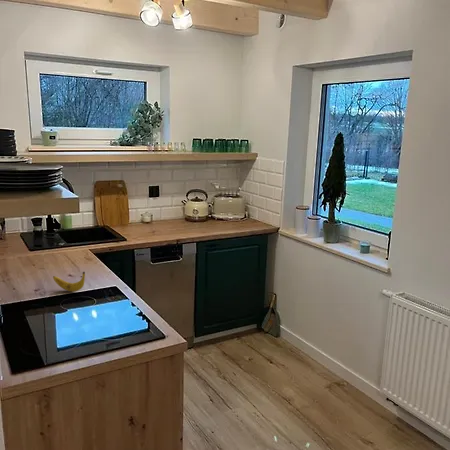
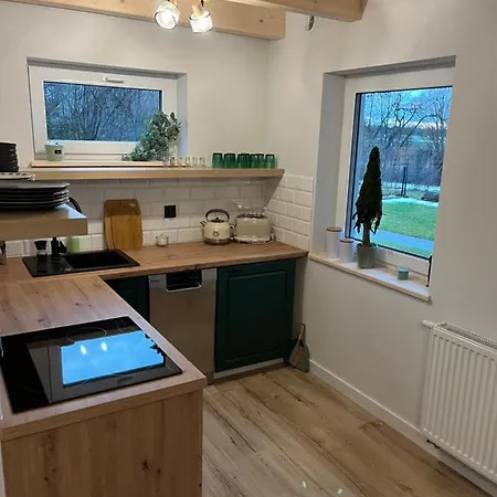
- banana (68, 282)
